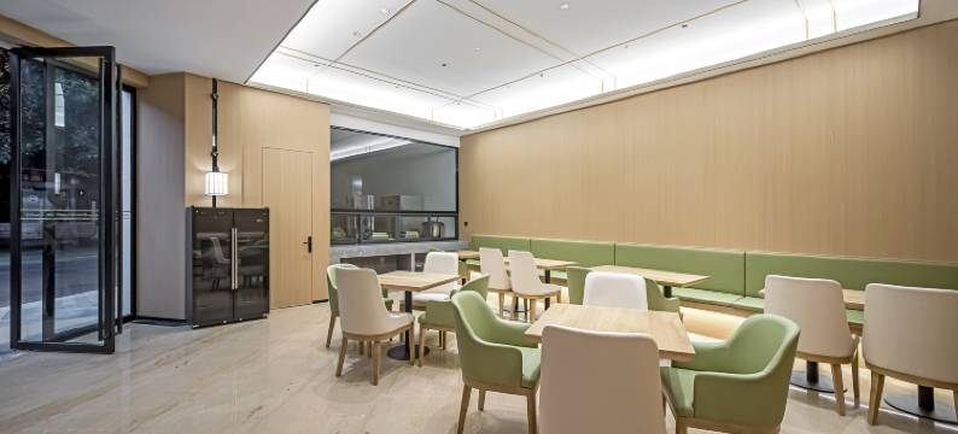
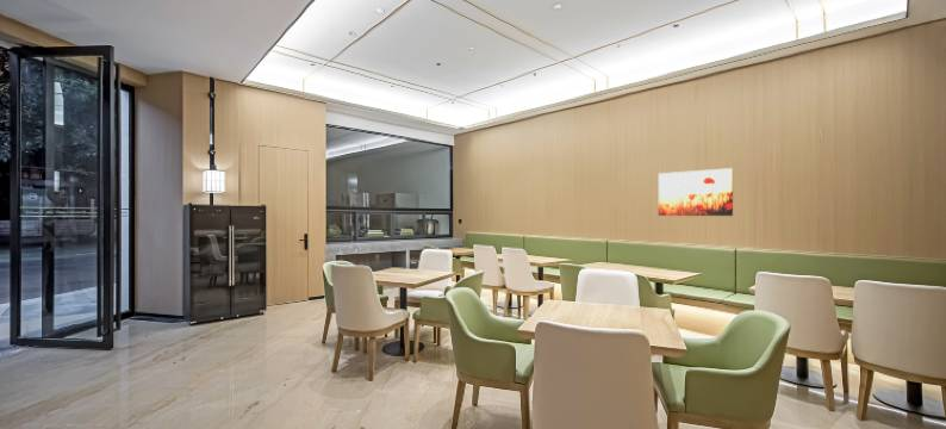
+ wall art (693, 193)
